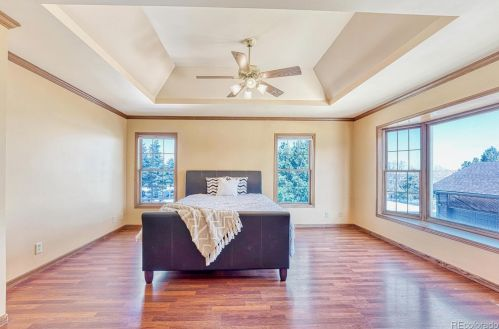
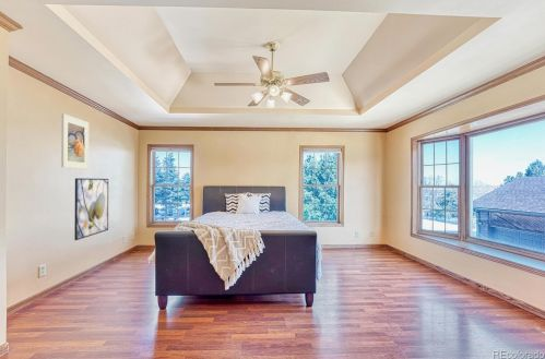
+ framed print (75, 143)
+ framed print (93, 206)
